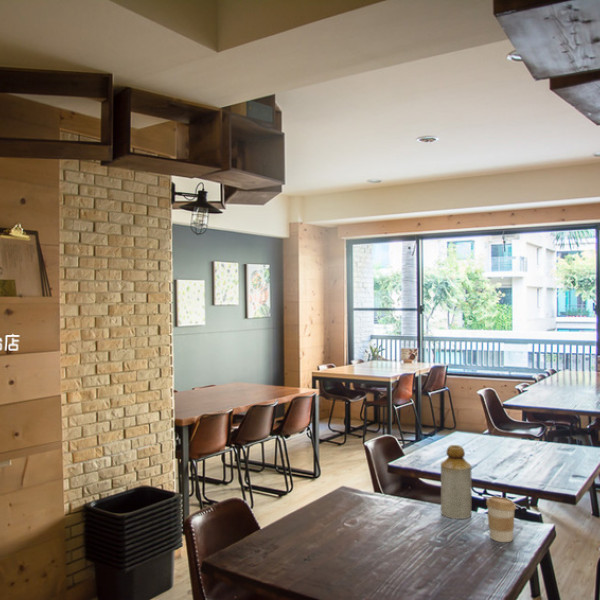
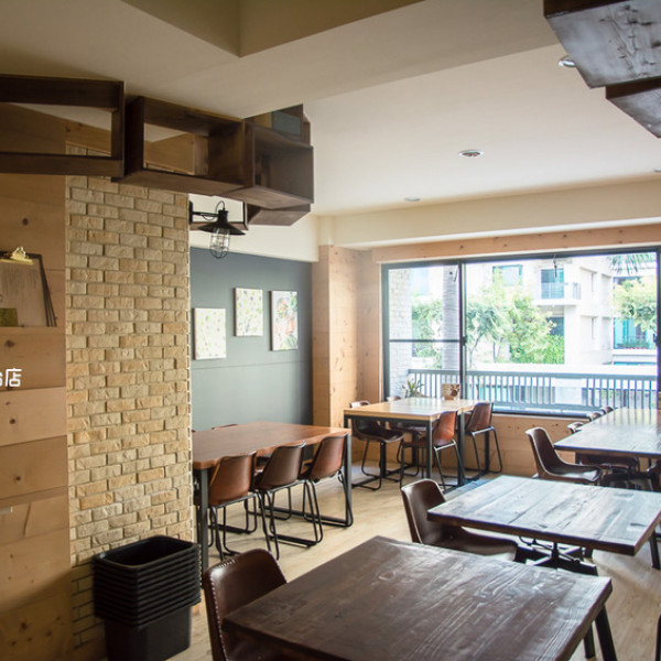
- bottle (455, 479)
- coffee cup (501, 518)
